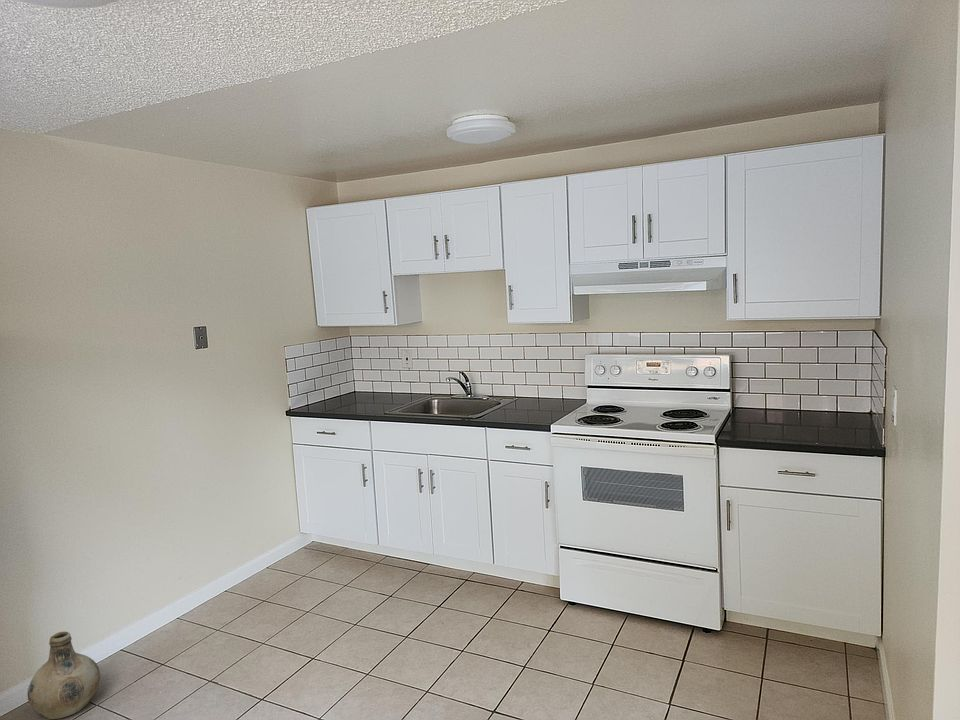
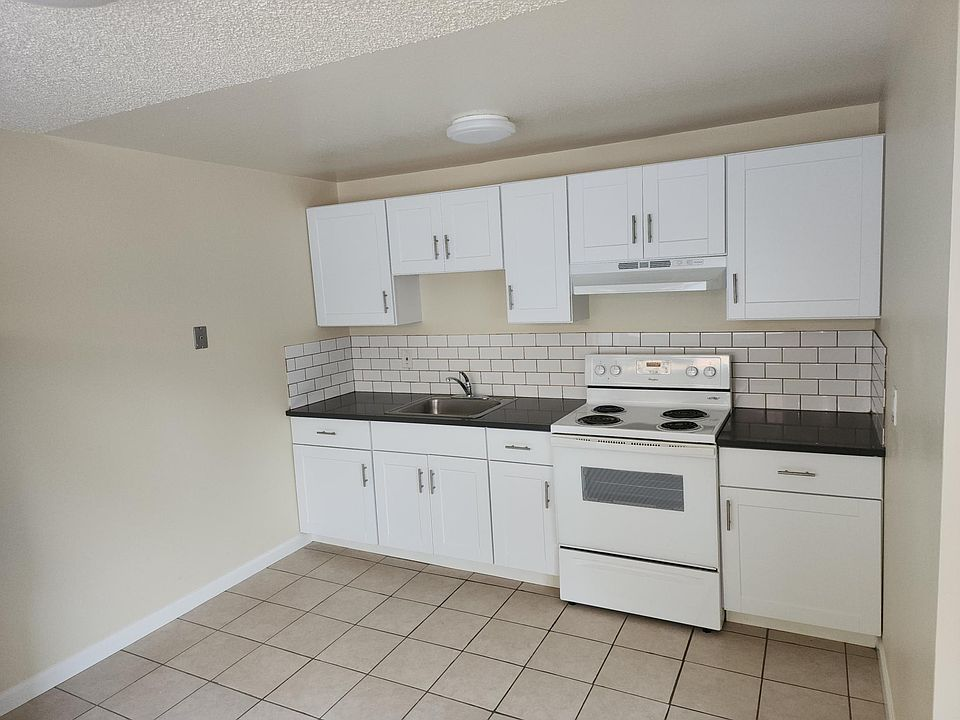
- ceramic jug (62, 671)
